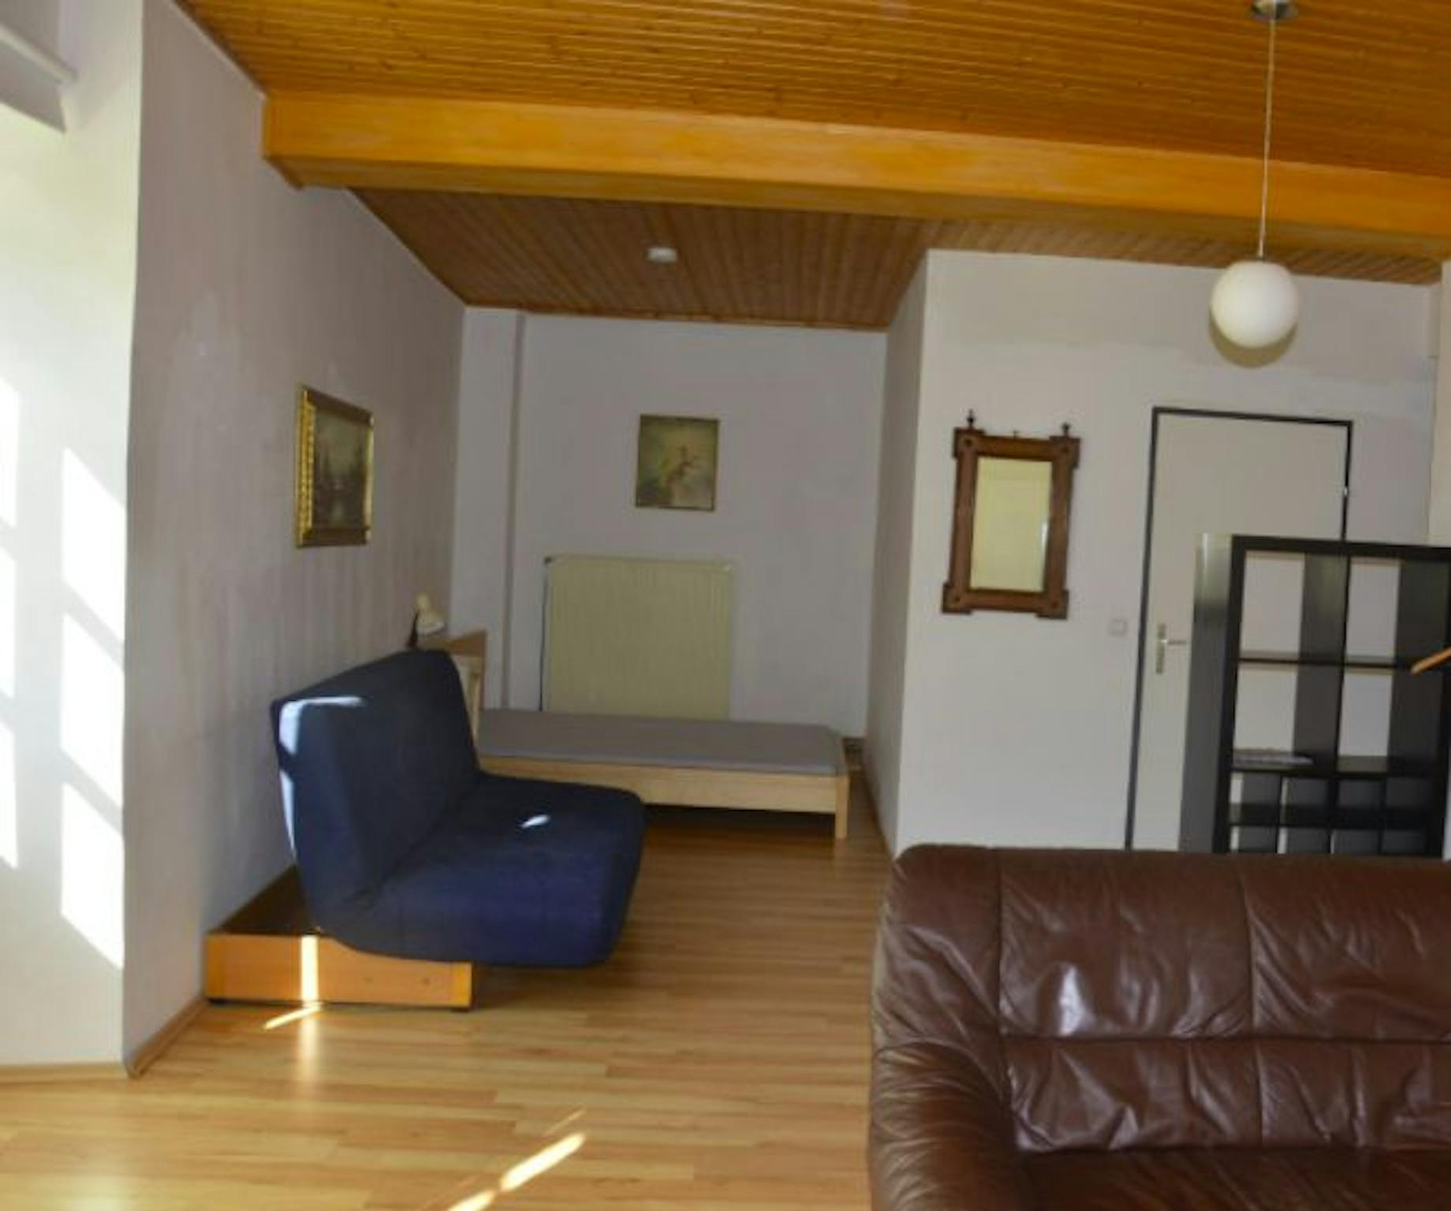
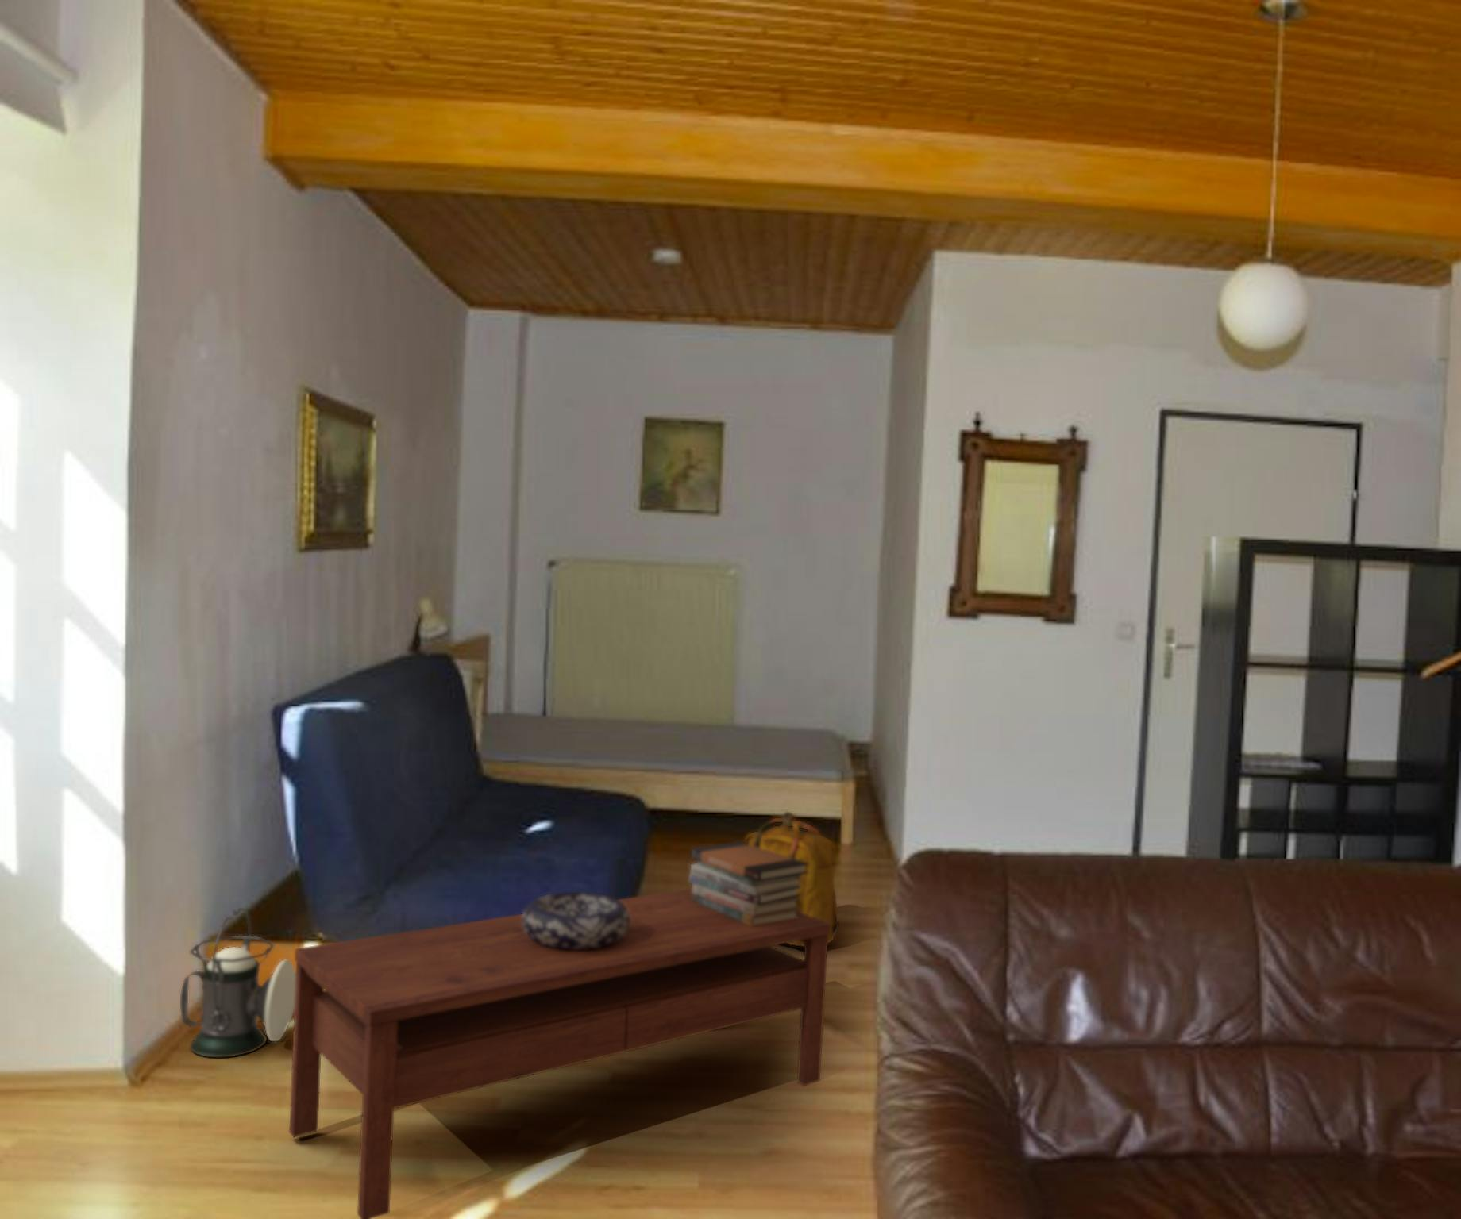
+ lantern (238, 976)
+ coffee table (576, 1020)
+ decorative bowl (575, 919)
+ backpack (798, 879)
+ book stack (745, 881)
